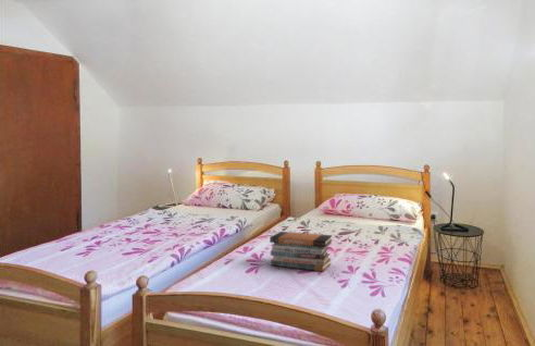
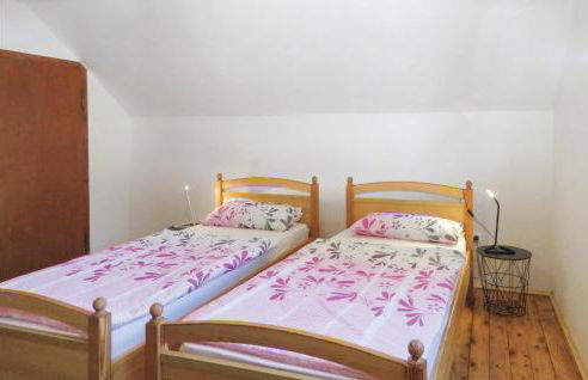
- book stack (300, 250)
